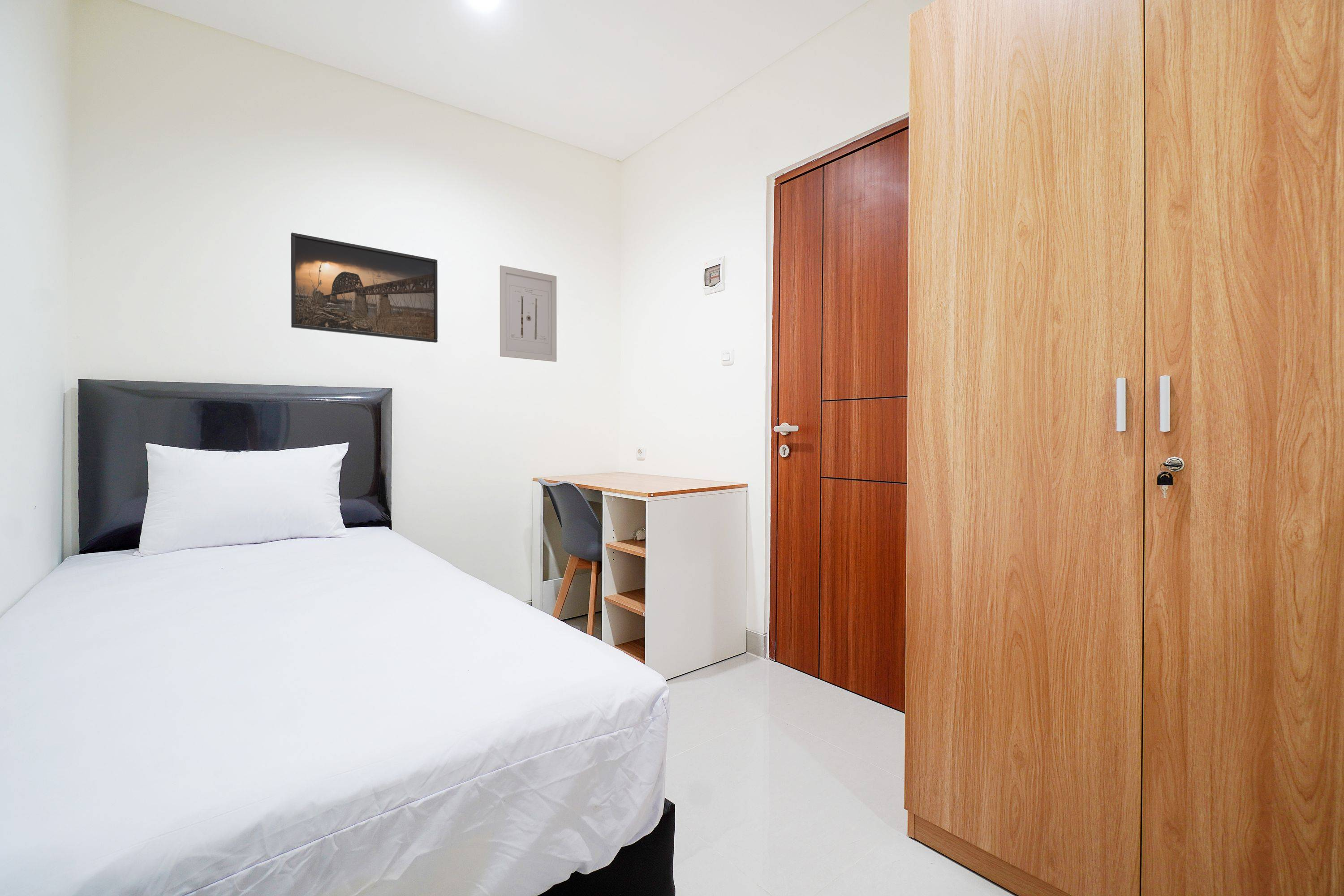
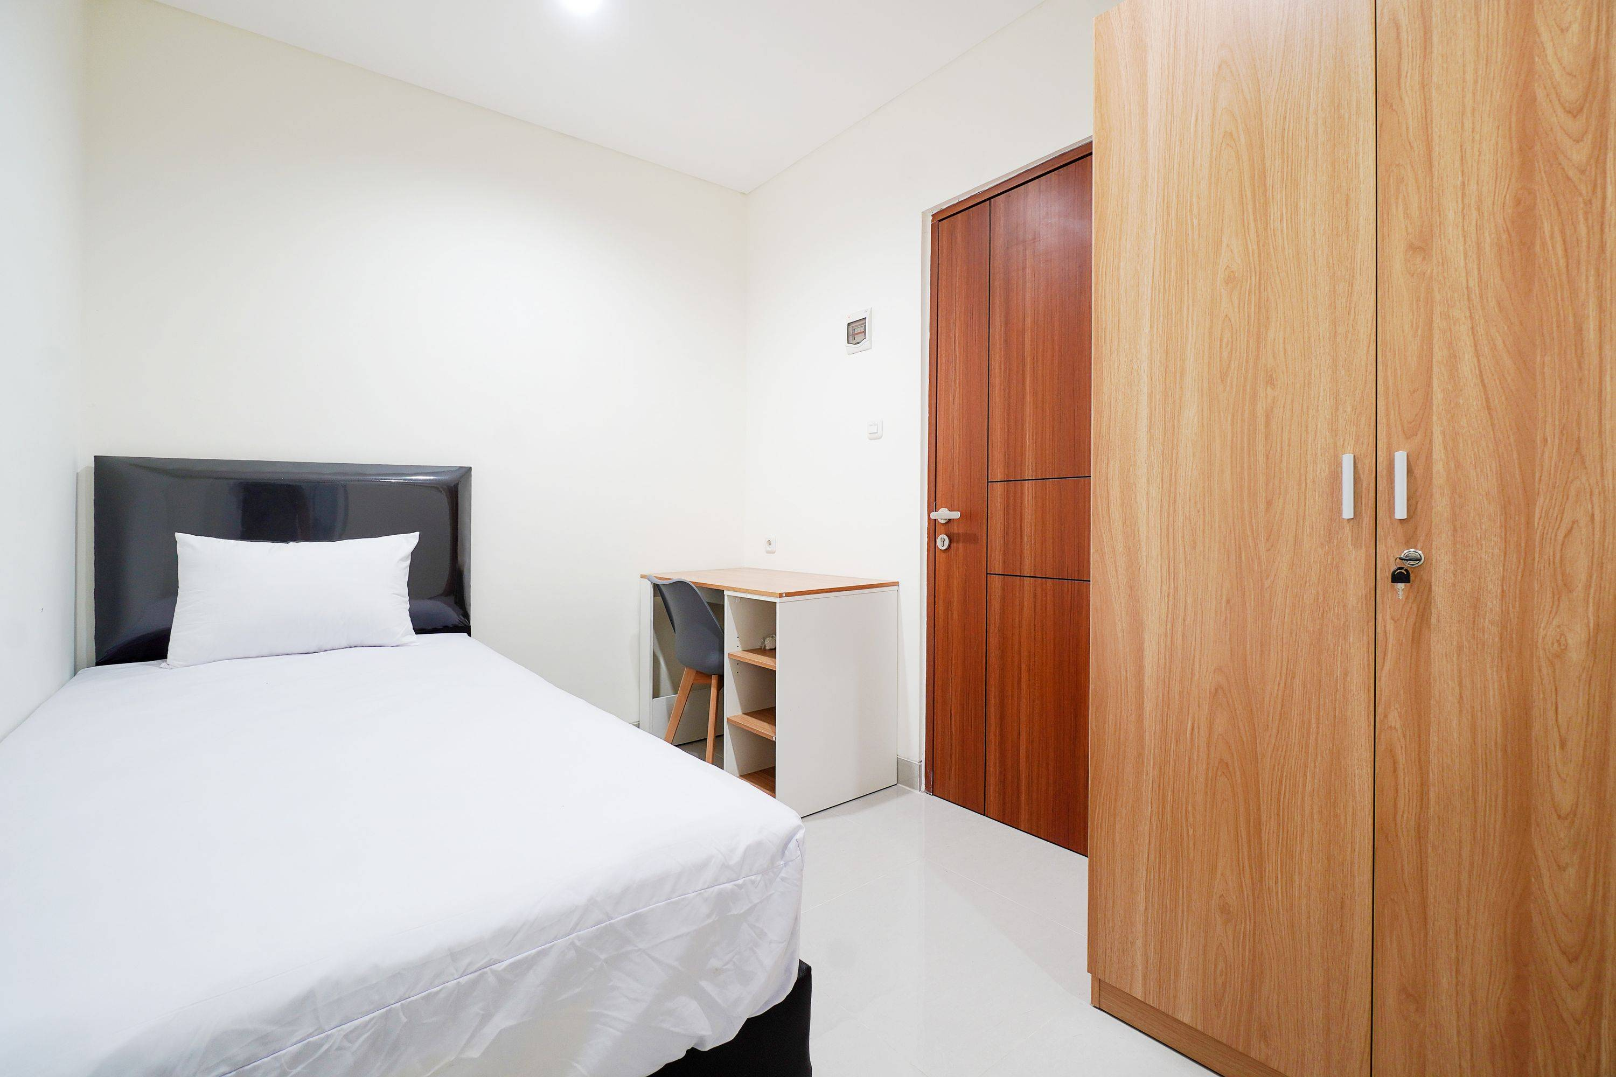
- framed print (369, 291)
- wall art (529, 315)
